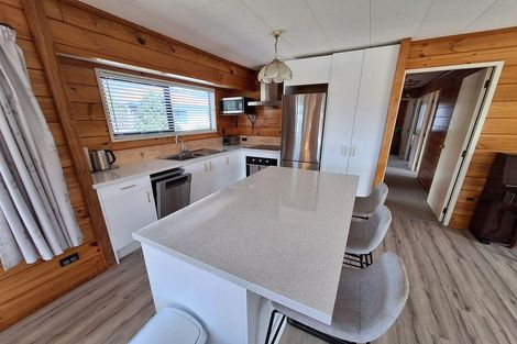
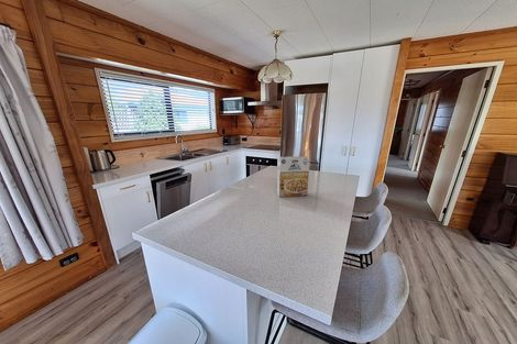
+ cereal box (293, 176)
